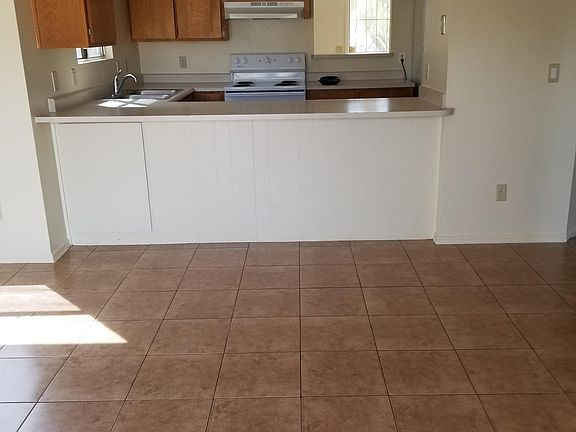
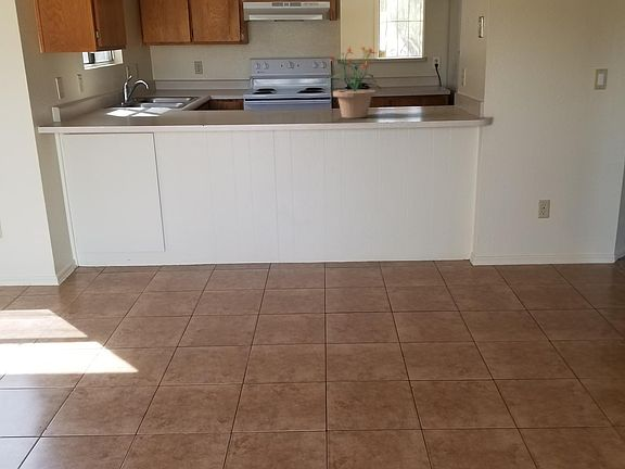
+ potted plant (355, 81)
